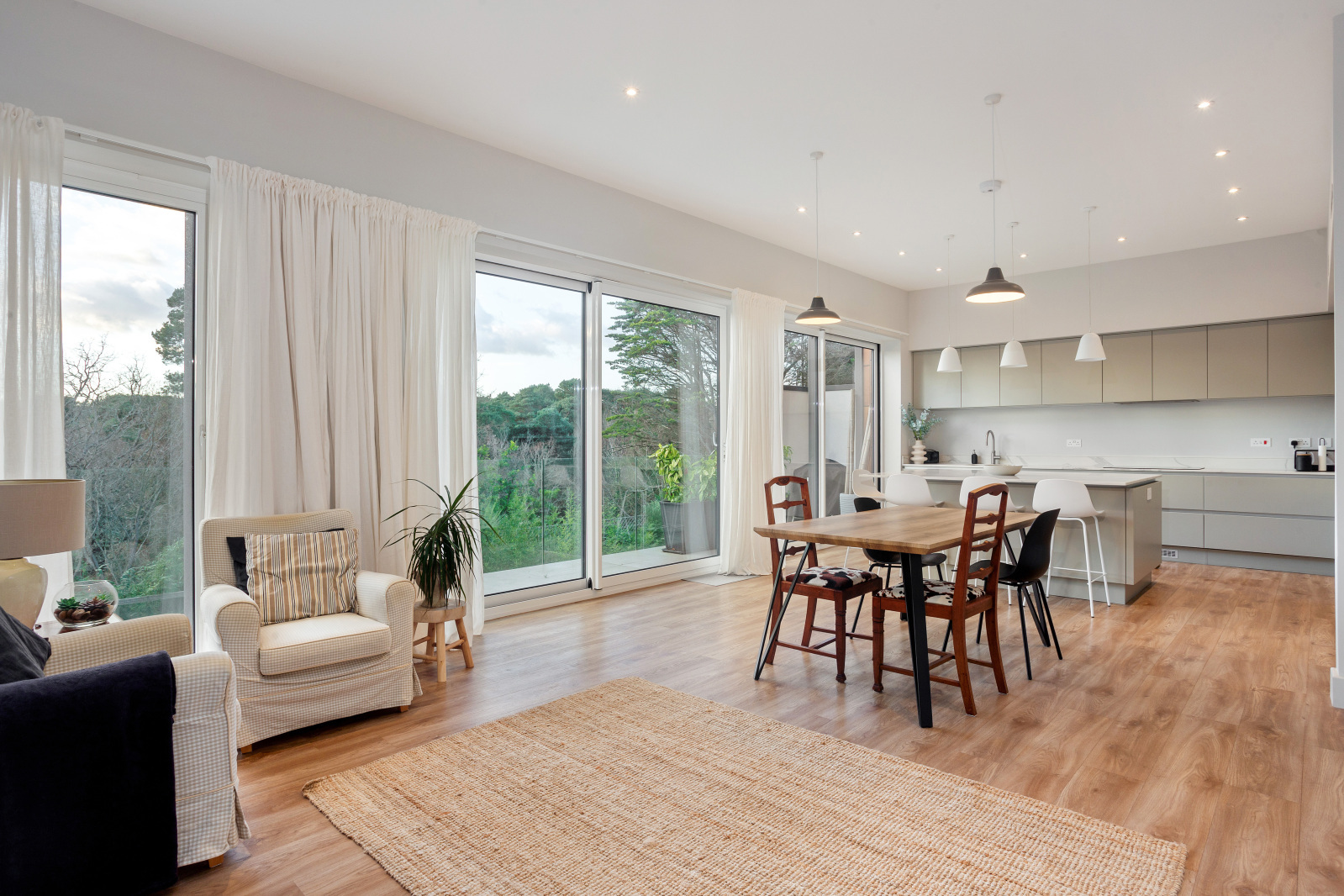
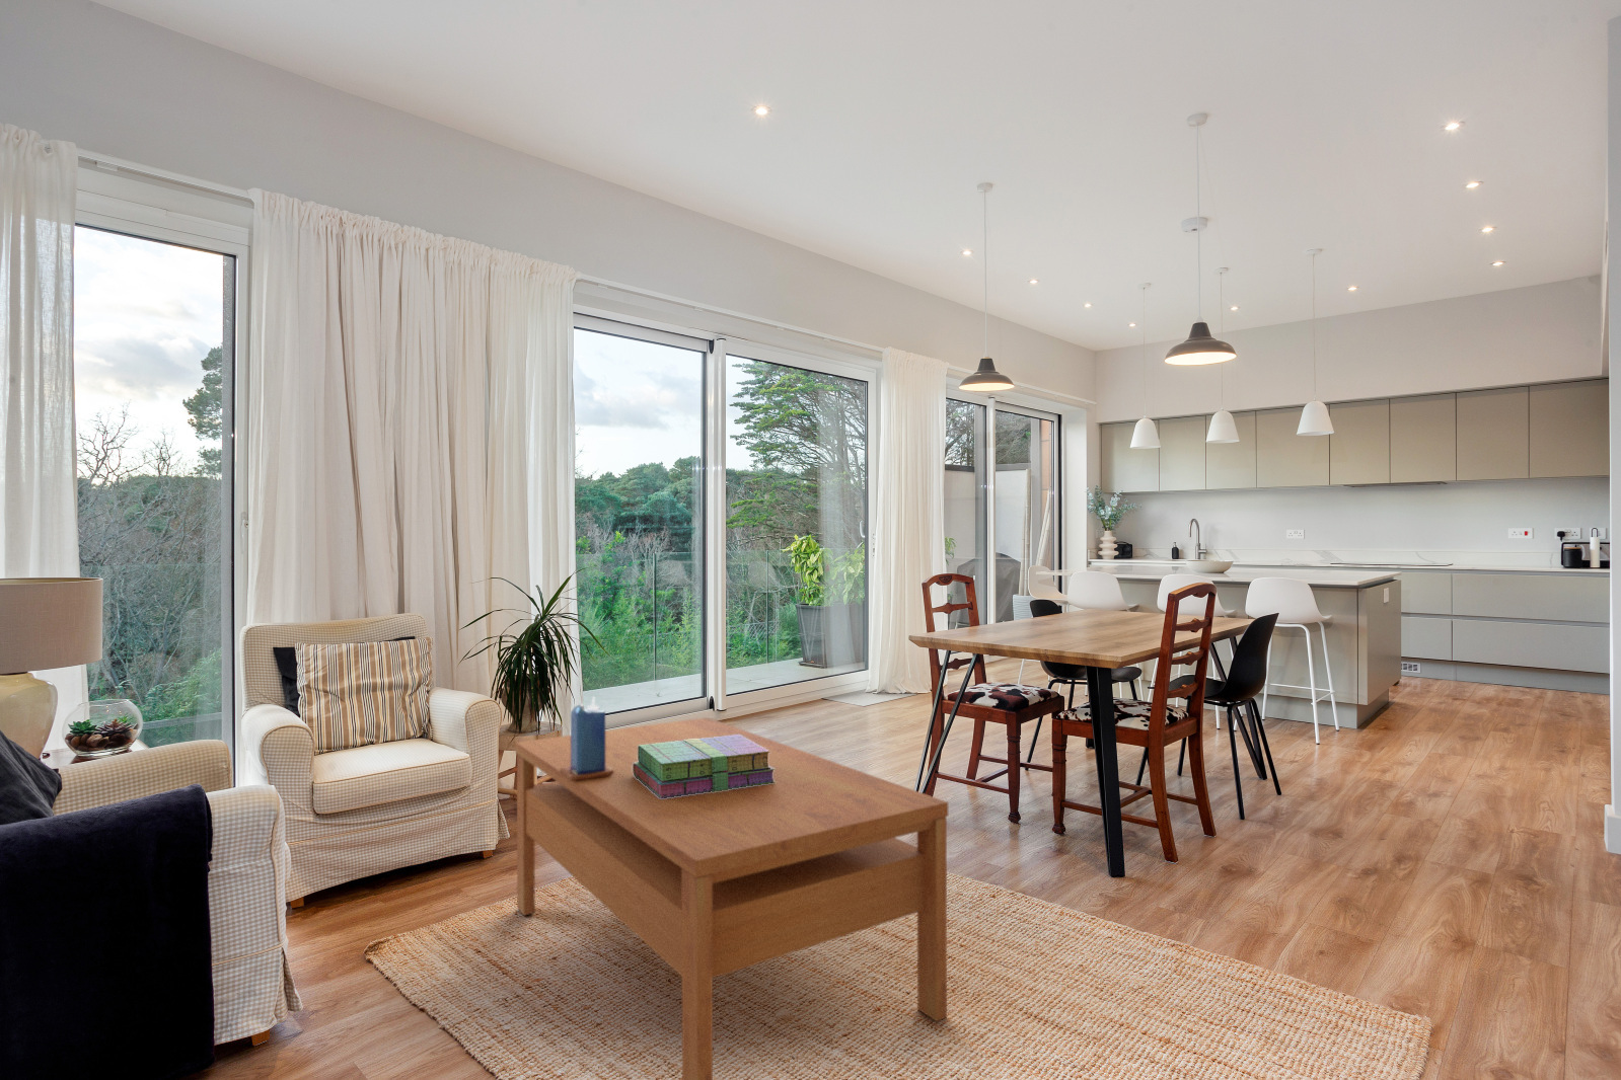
+ coffee table (703, 861)
+ candle (586, 734)
+ books (702, 762)
